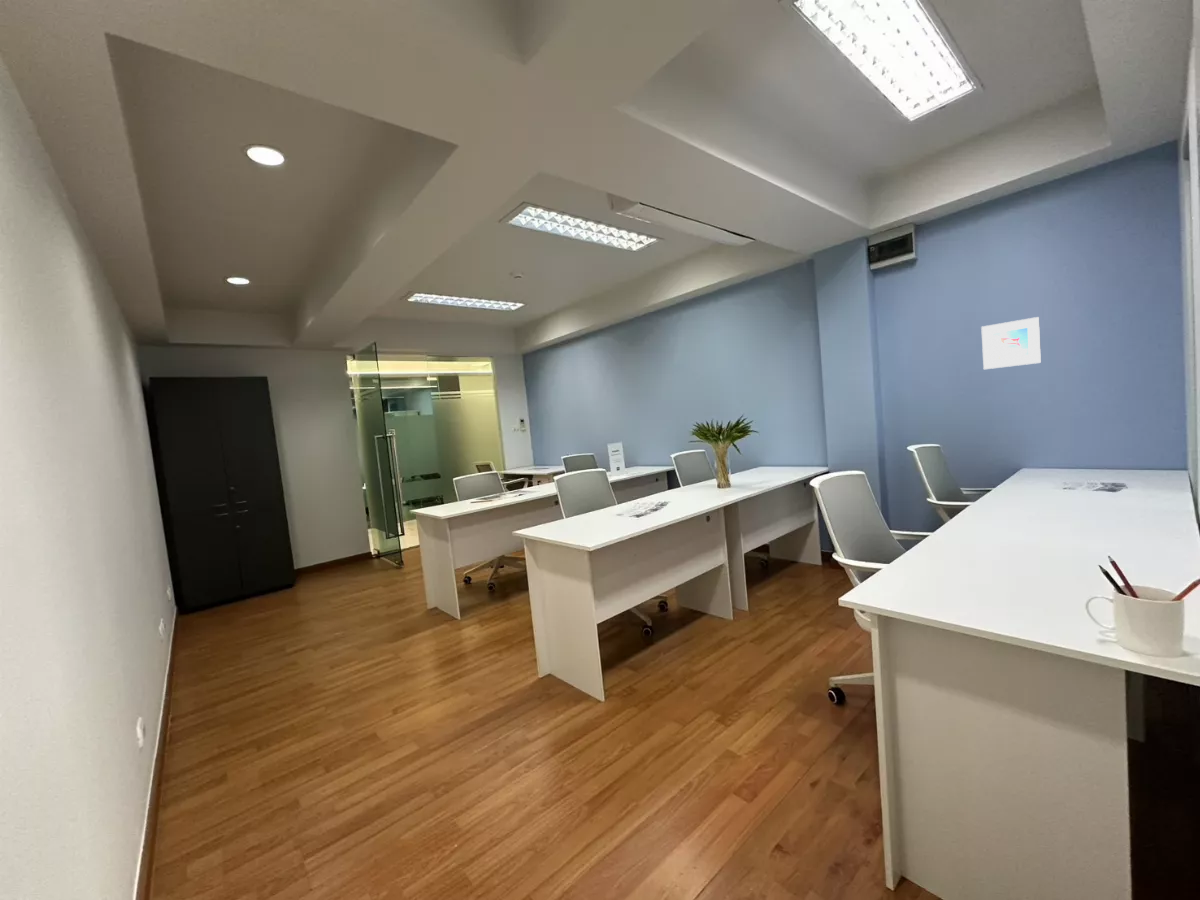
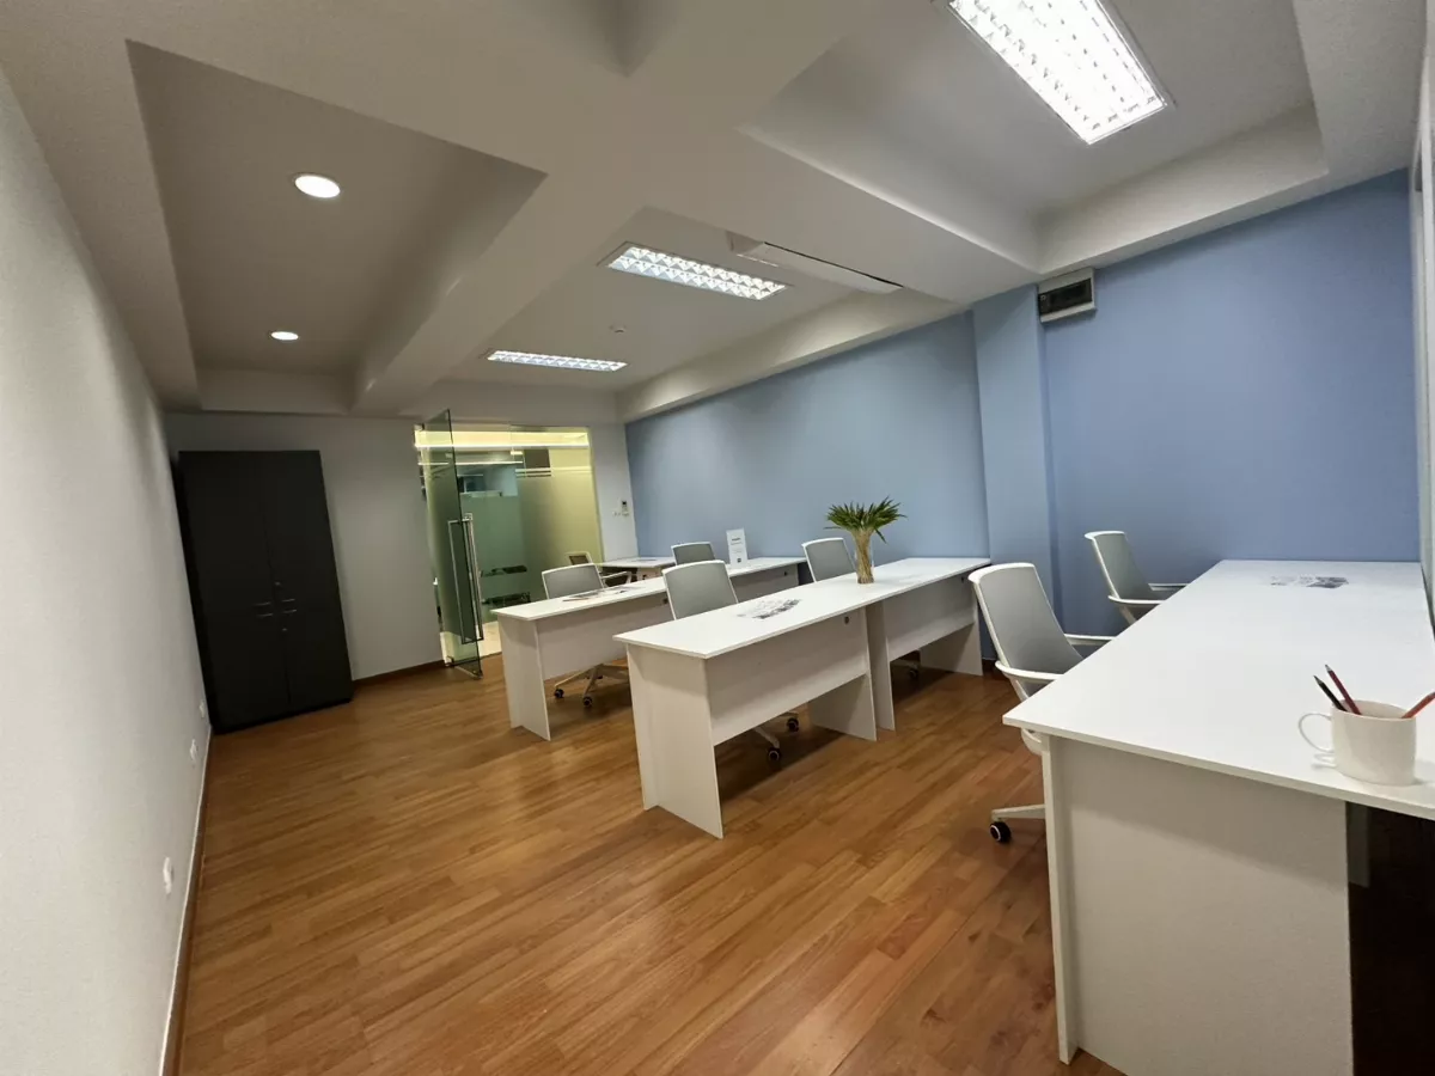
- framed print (1010, 344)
